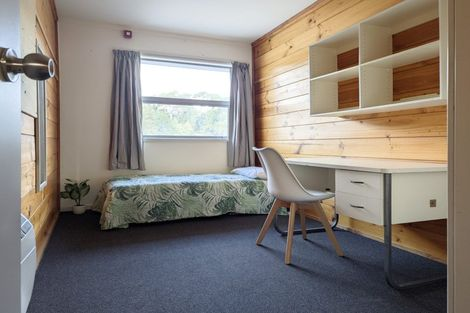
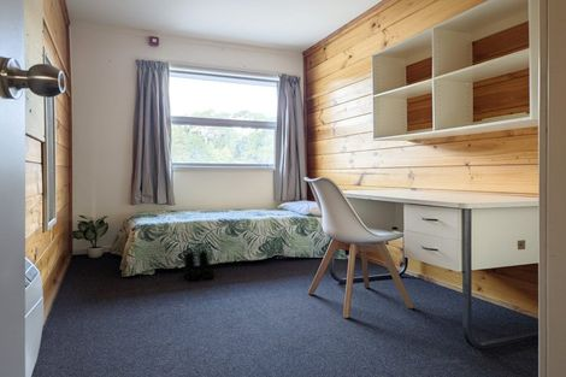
+ boots (199, 264)
